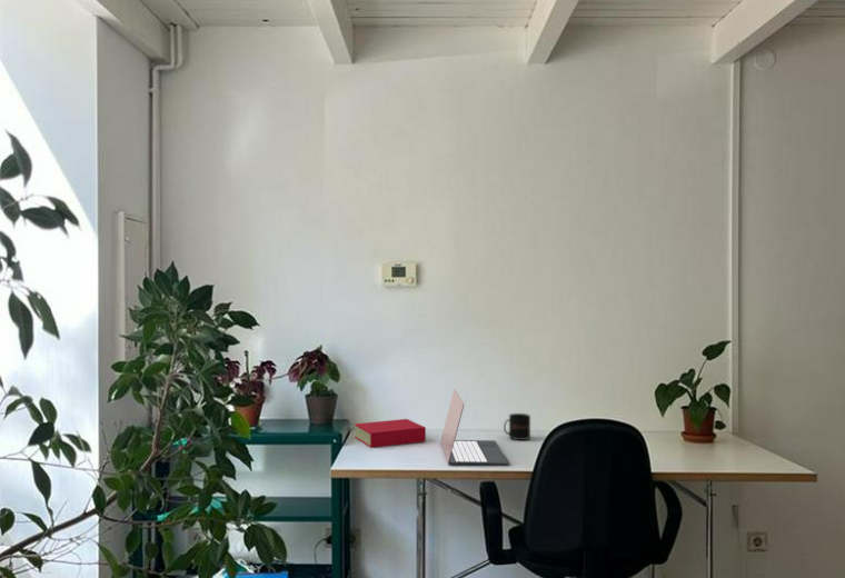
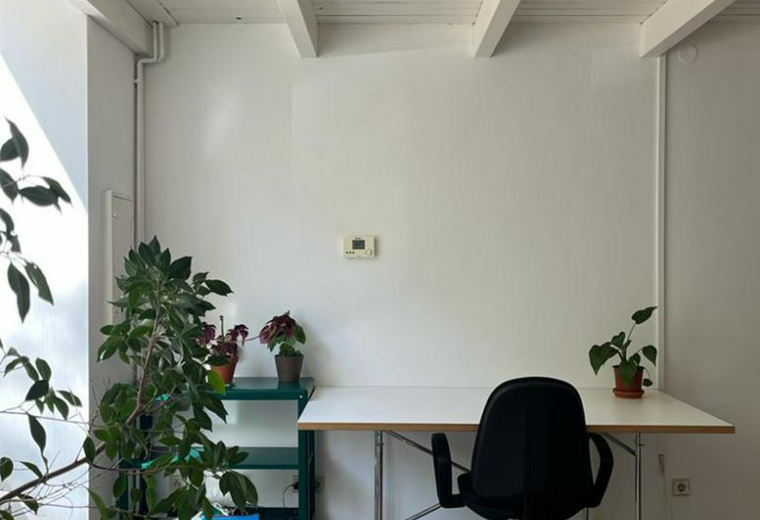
- mug (516, 426)
- book (389, 432)
- laptop (459, 420)
